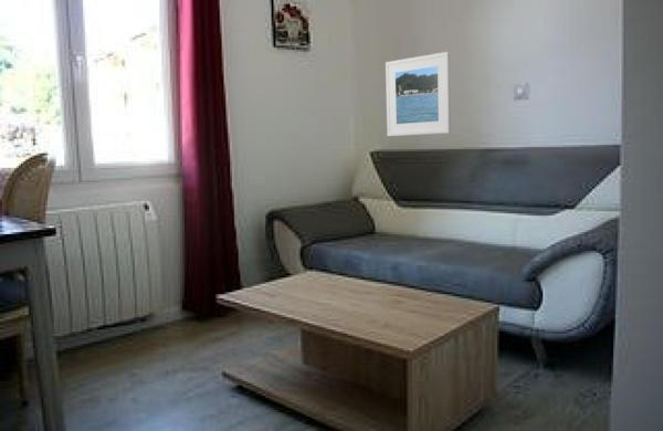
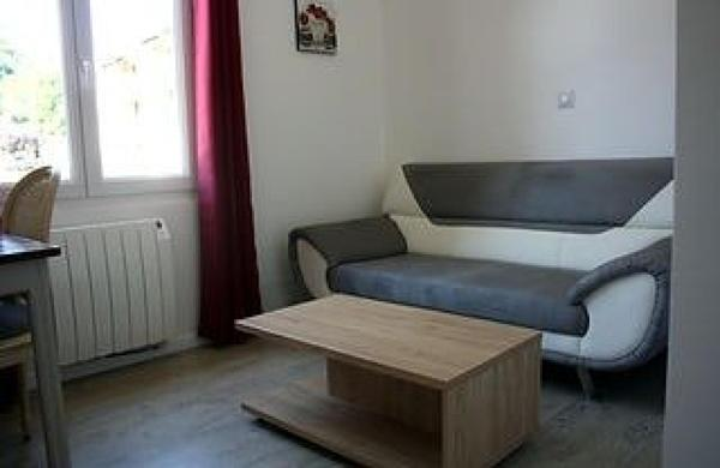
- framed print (417, 96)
